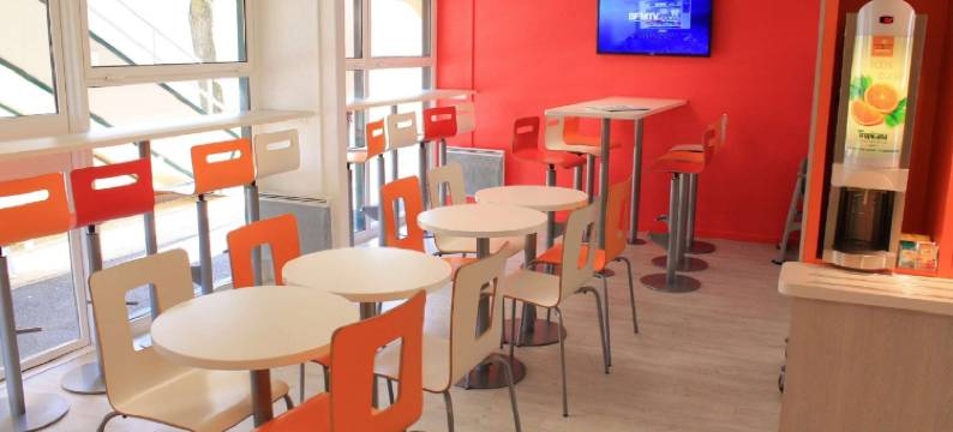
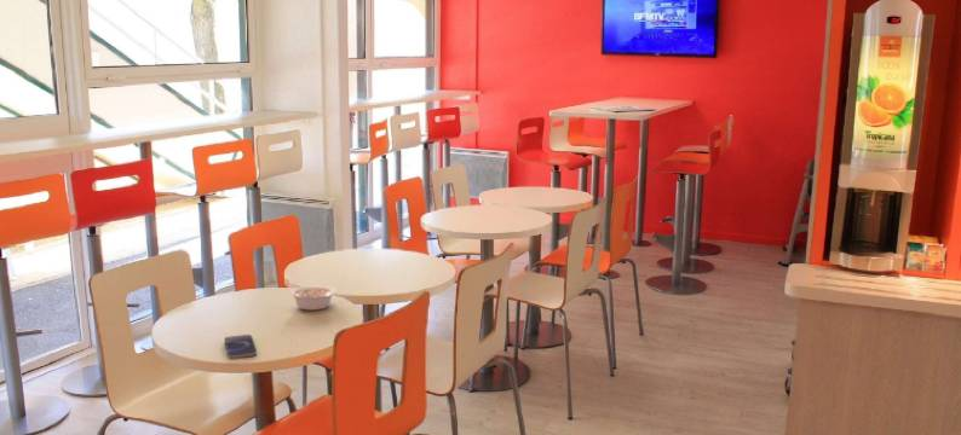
+ legume (315, 297)
+ smartphone (240, 346)
